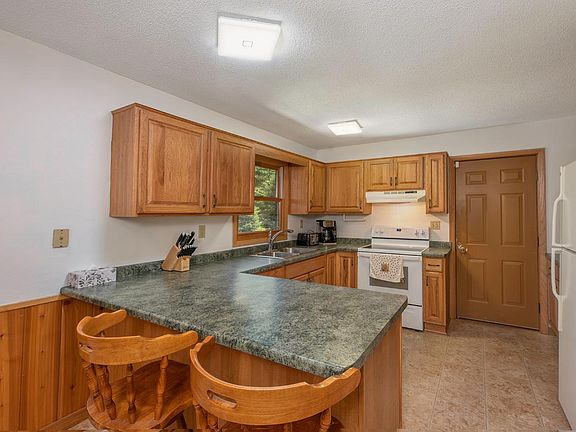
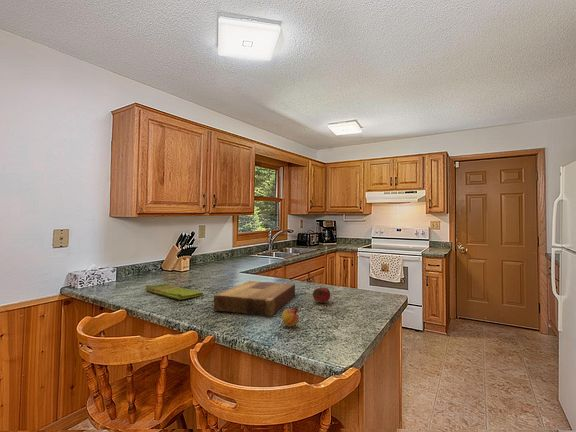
+ fruit (290, 316)
+ cutting board (257, 295)
+ dish towel (173, 290)
+ fruit (321, 294)
